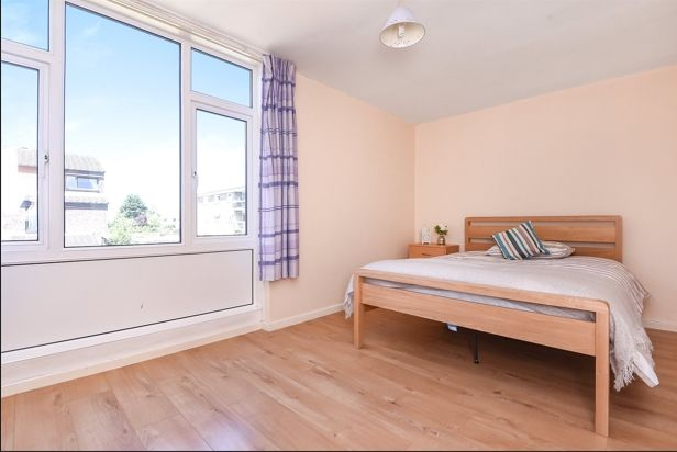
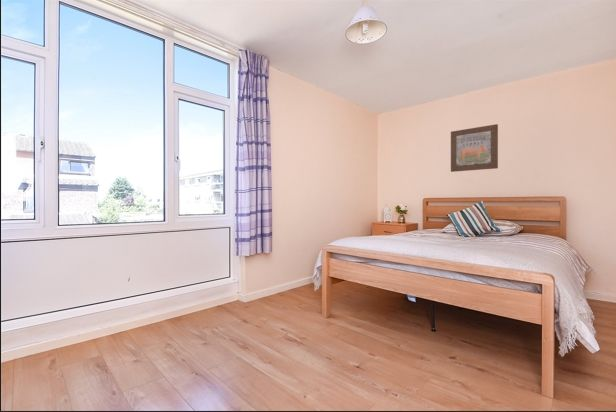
+ wall art (473, 149)
